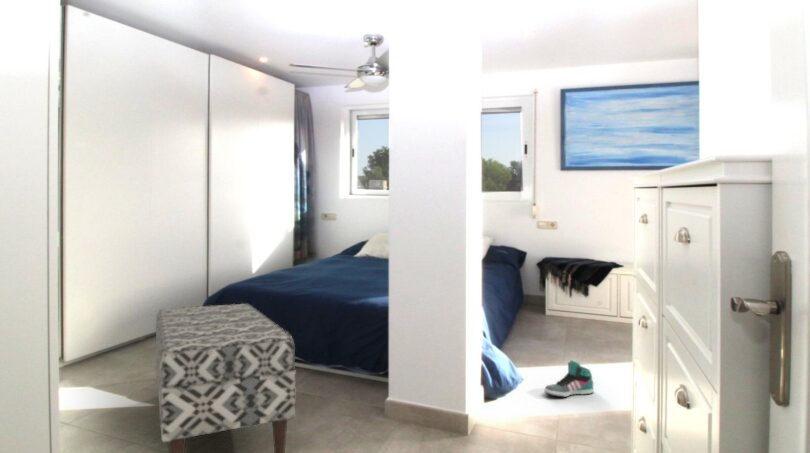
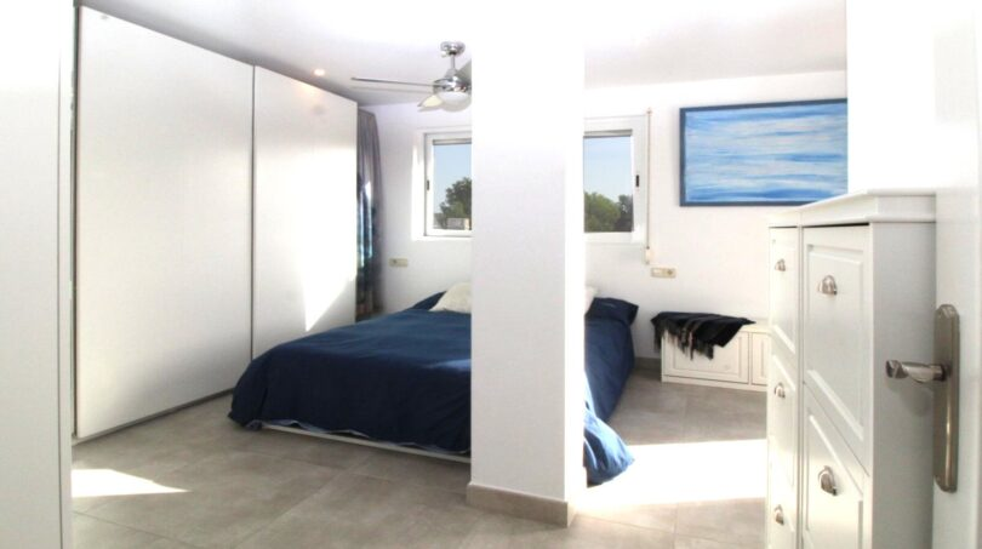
- sneaker (569, 377)
- bench (215, 371)
